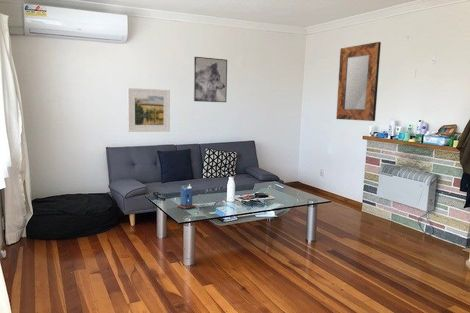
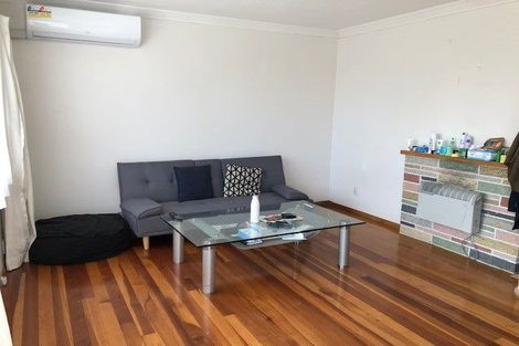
- home mirror (356, 83)
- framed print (149, 110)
- wall art (210, 80)
- candle (186, 195)
